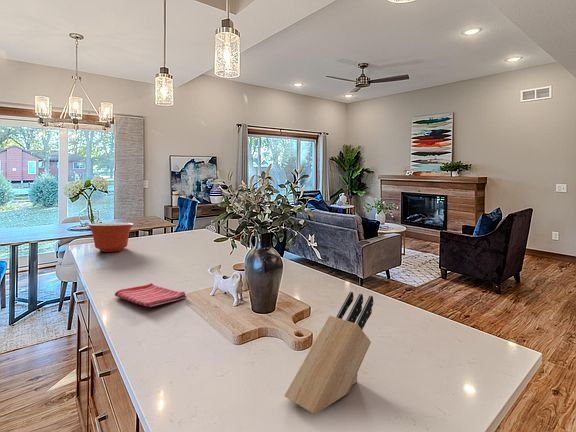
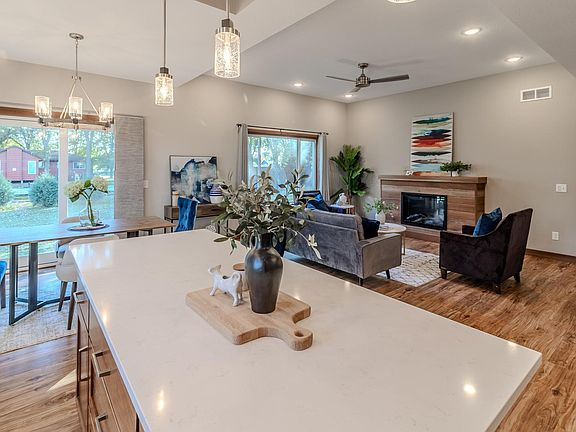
- dish towel (150, 294)
- mixing bowl (111, 237)
- knife block (335, 343)
